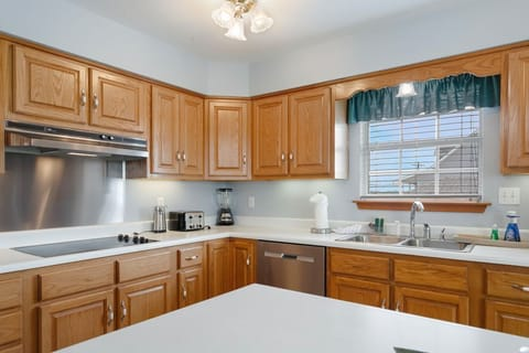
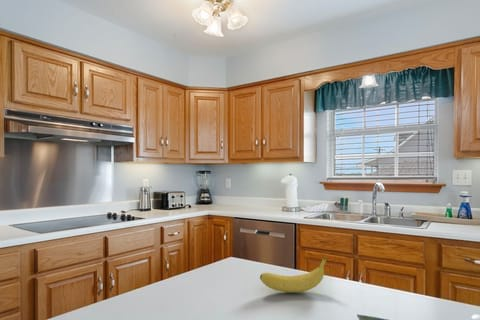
+ fruit (293, 276)
